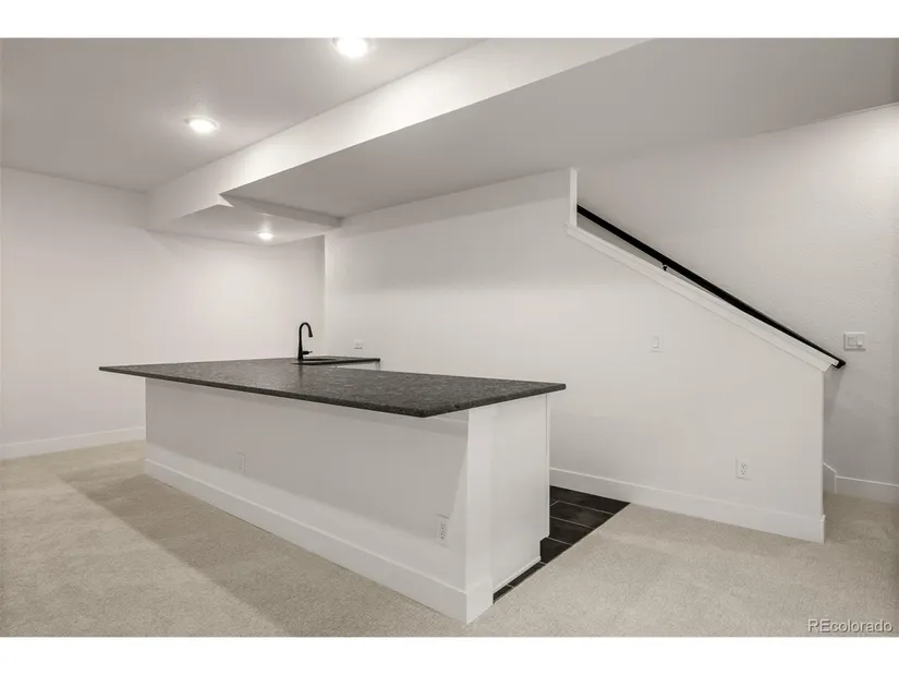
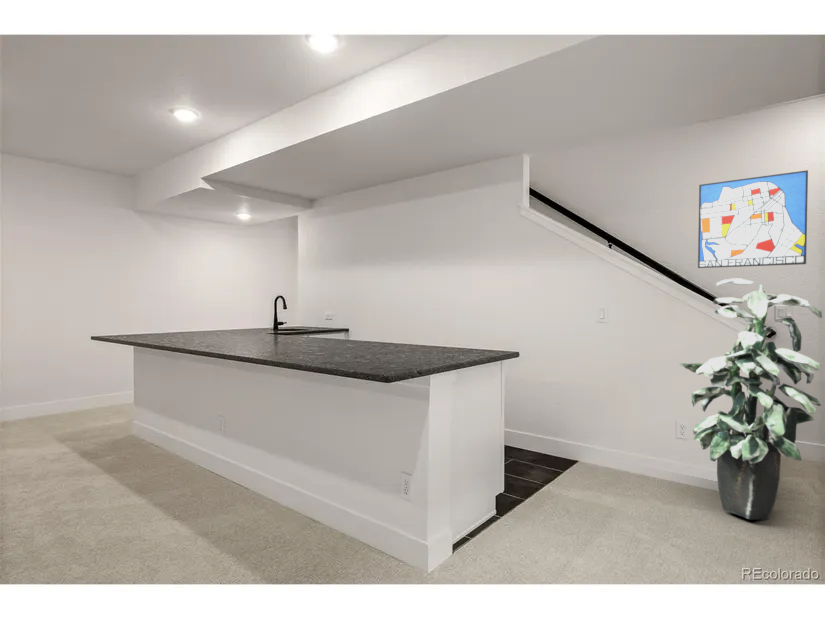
+ wall art (749, 222)
+ indoor plant (744, 395)
